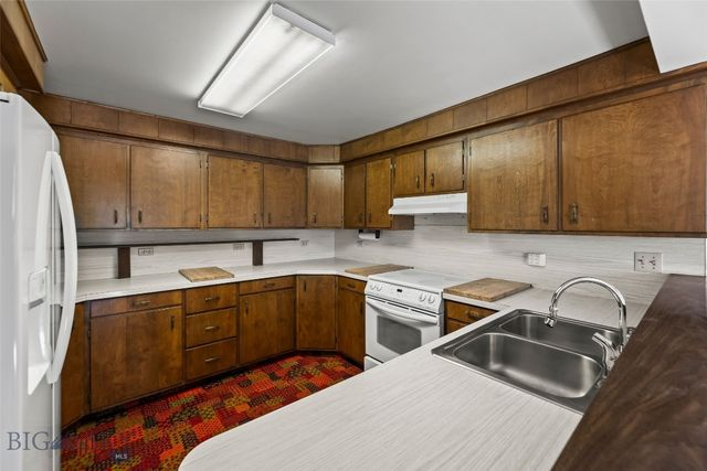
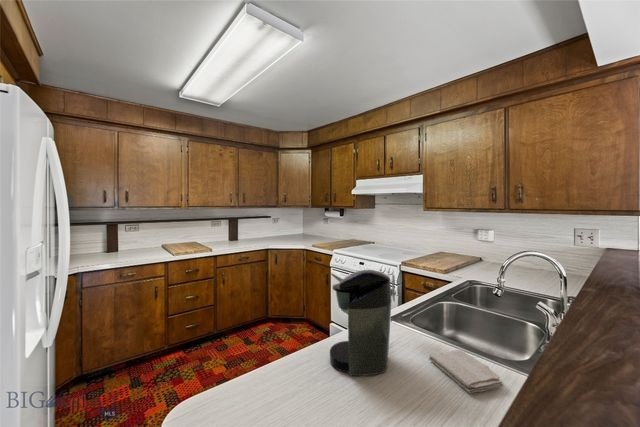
+ coffee maker (364, 309)
+ washcloth (463, 368)
